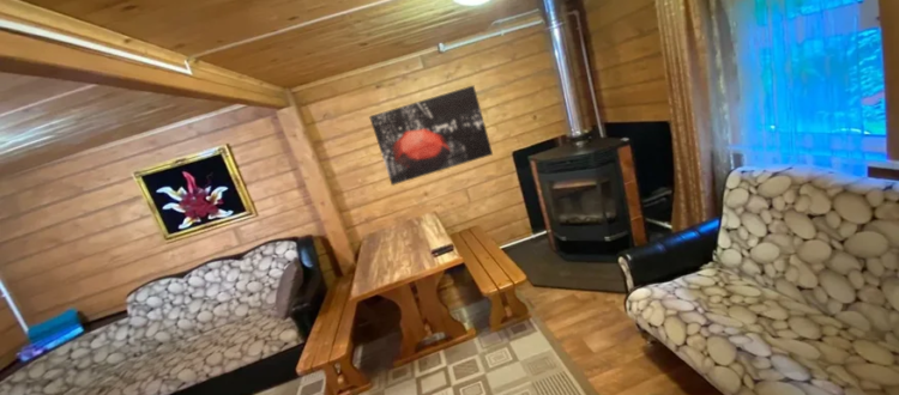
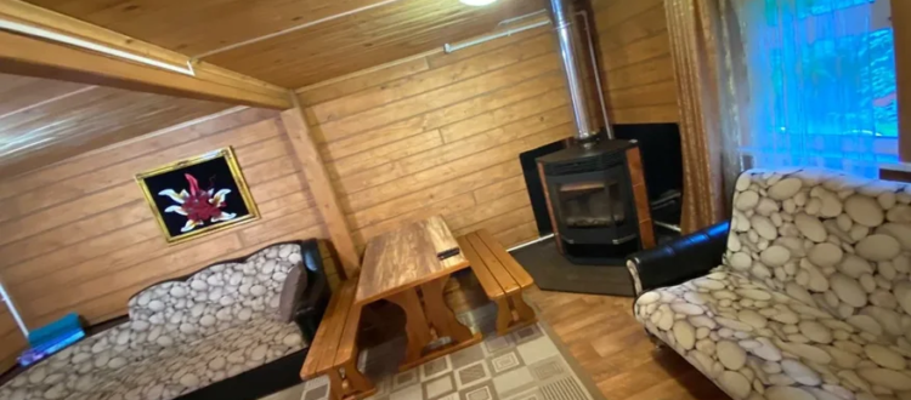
- wall art (432, 135)
